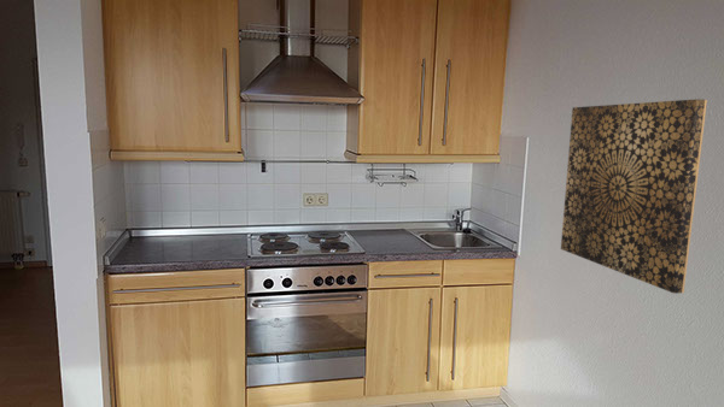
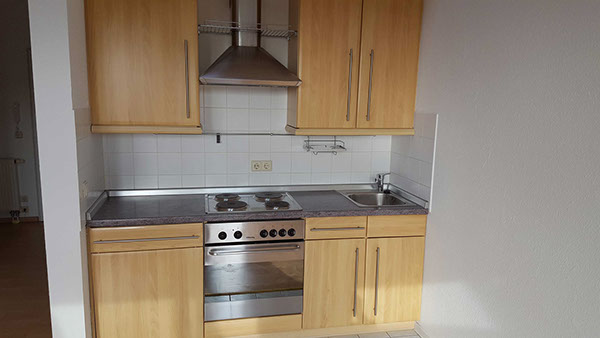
- wall art (620, 188)
